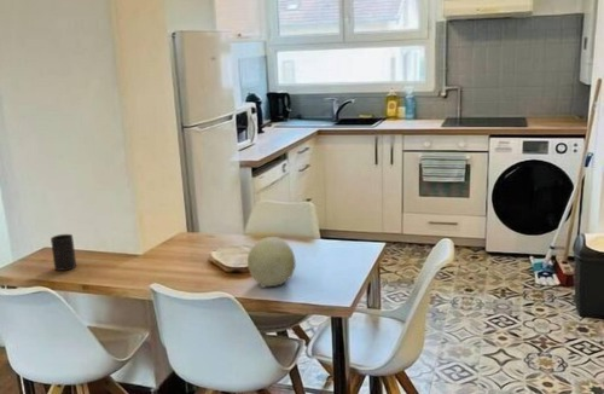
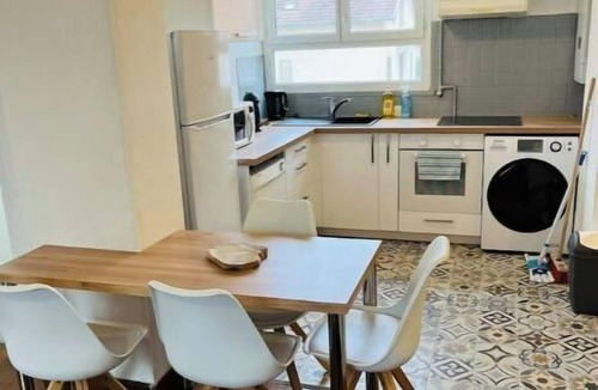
- fruit (271, 260)
- cup (63, 251)
